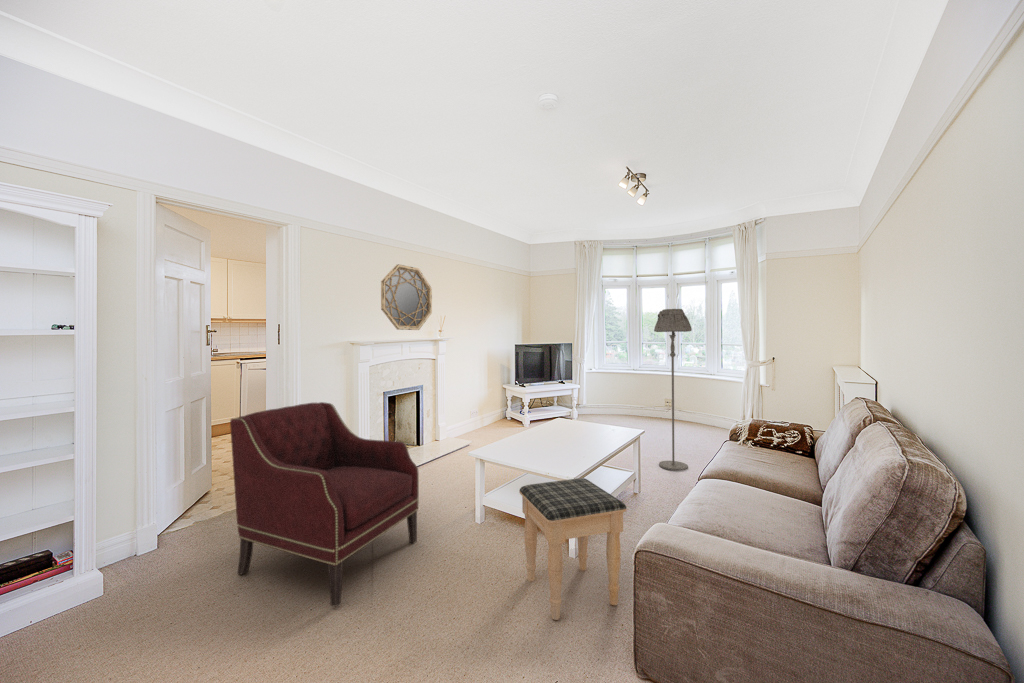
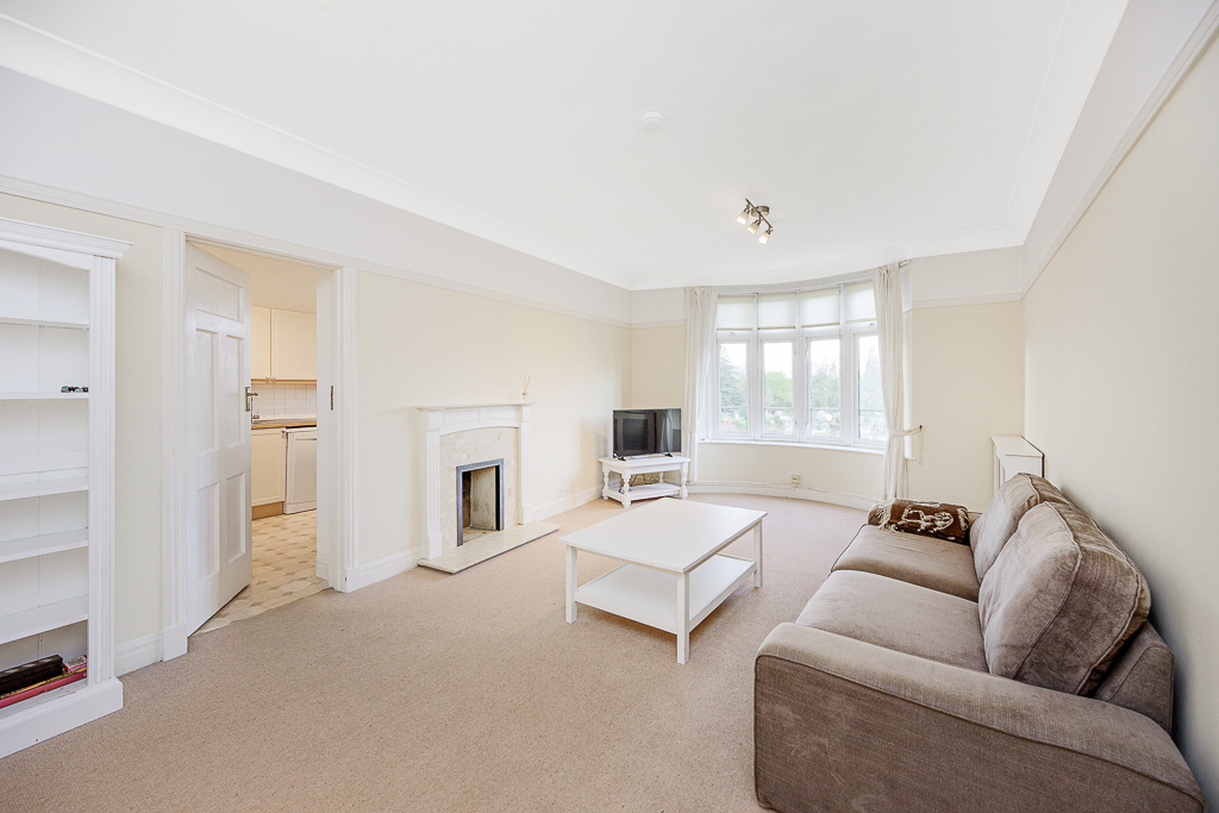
- floor lamp (672, 387)
- footstool (570, 538)
- armchair (330, 483)
- home mirror (408, 298)
